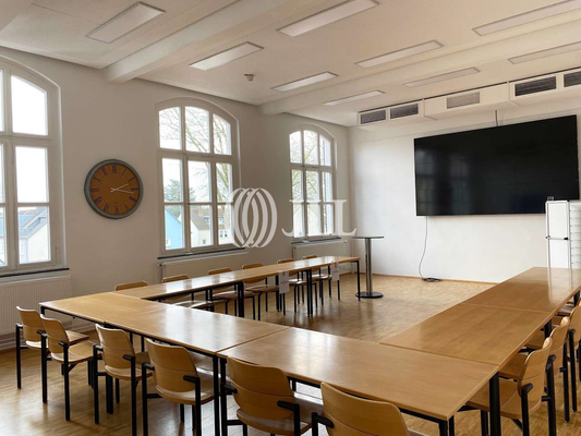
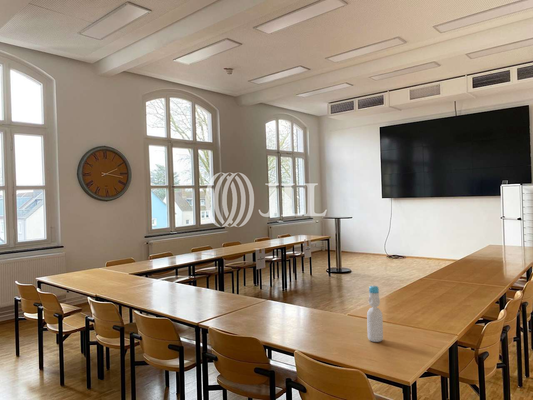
+ bottle (374, 312)
